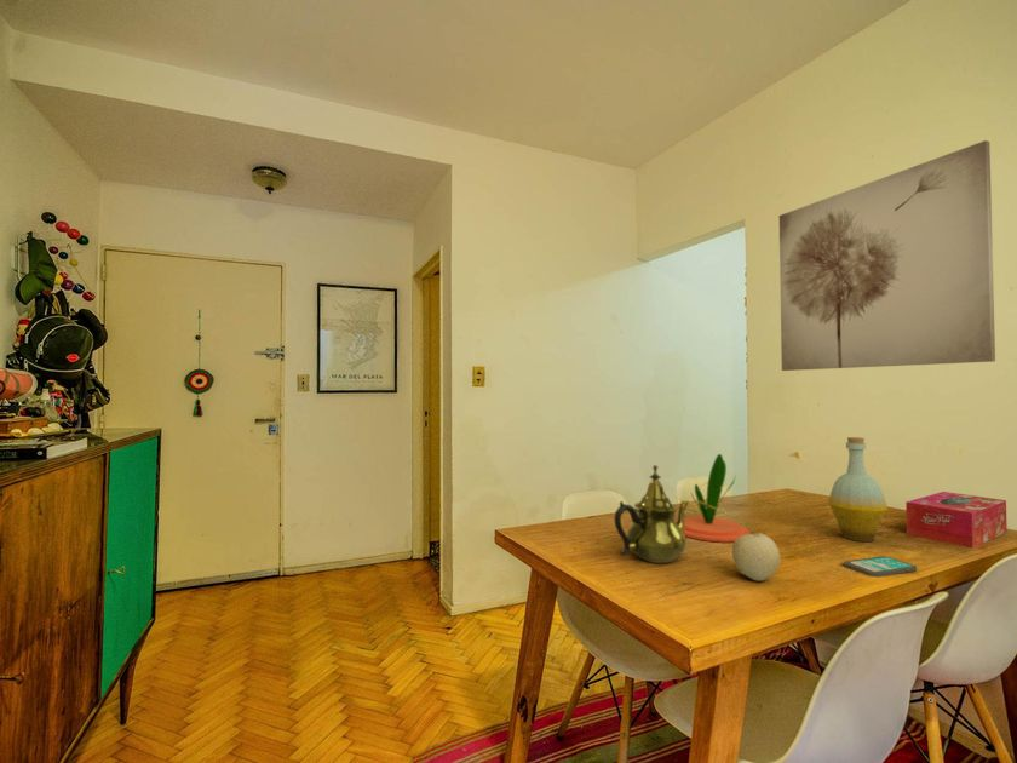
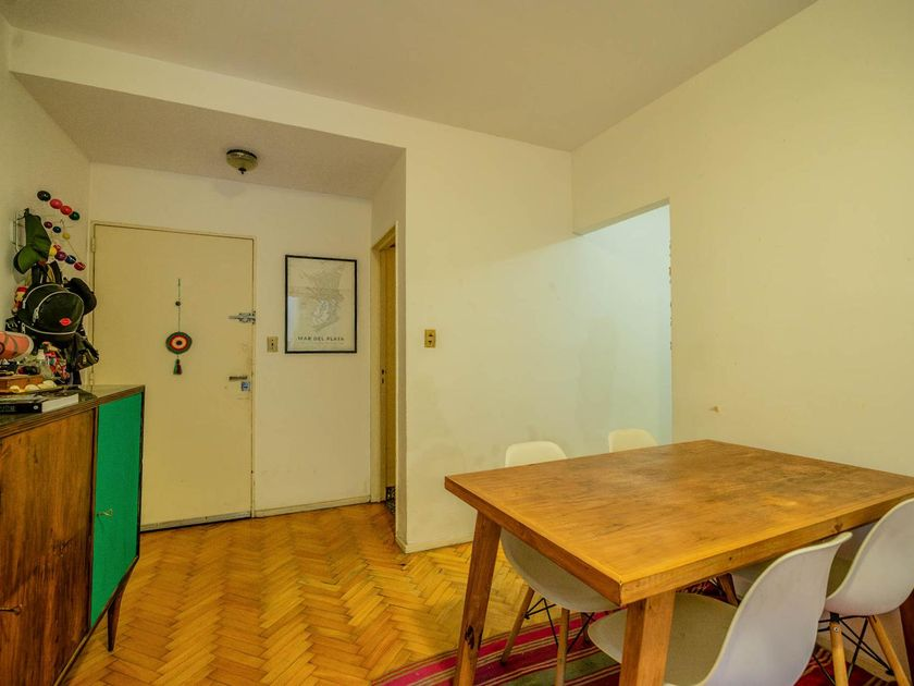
- teapot (654, 511)
- smartphone (879, 566)
- fruit (755, 556)
- plant (709, 490)
- wall art (867, 275)
- tissue box (956, 517)
- bottle (856, 487)
